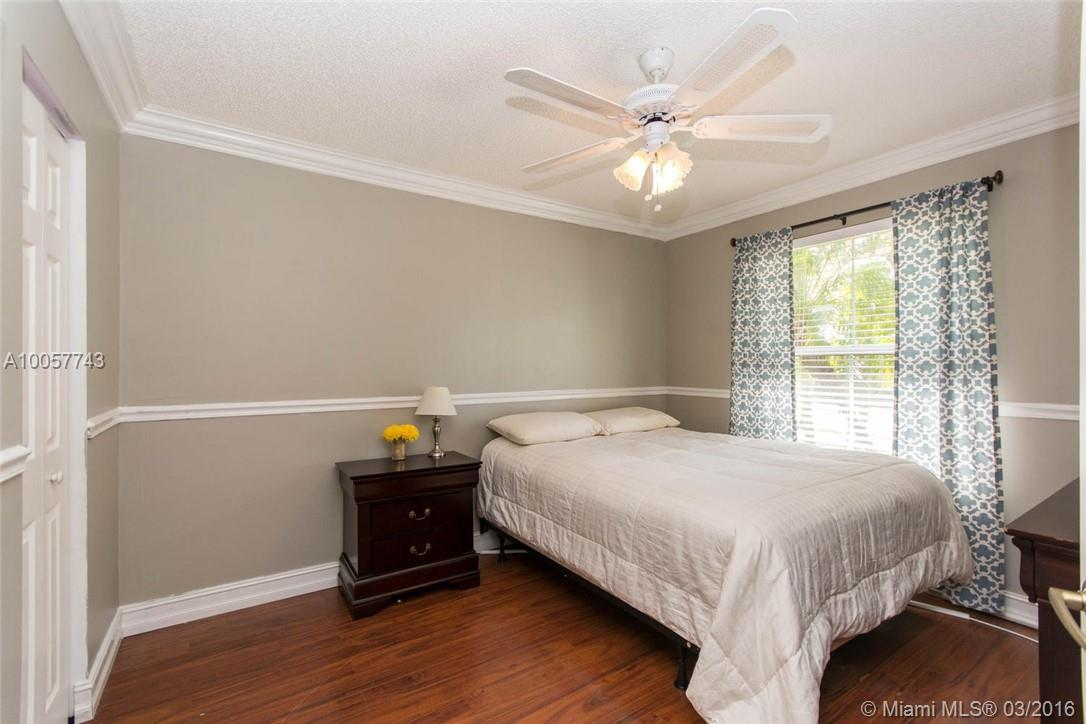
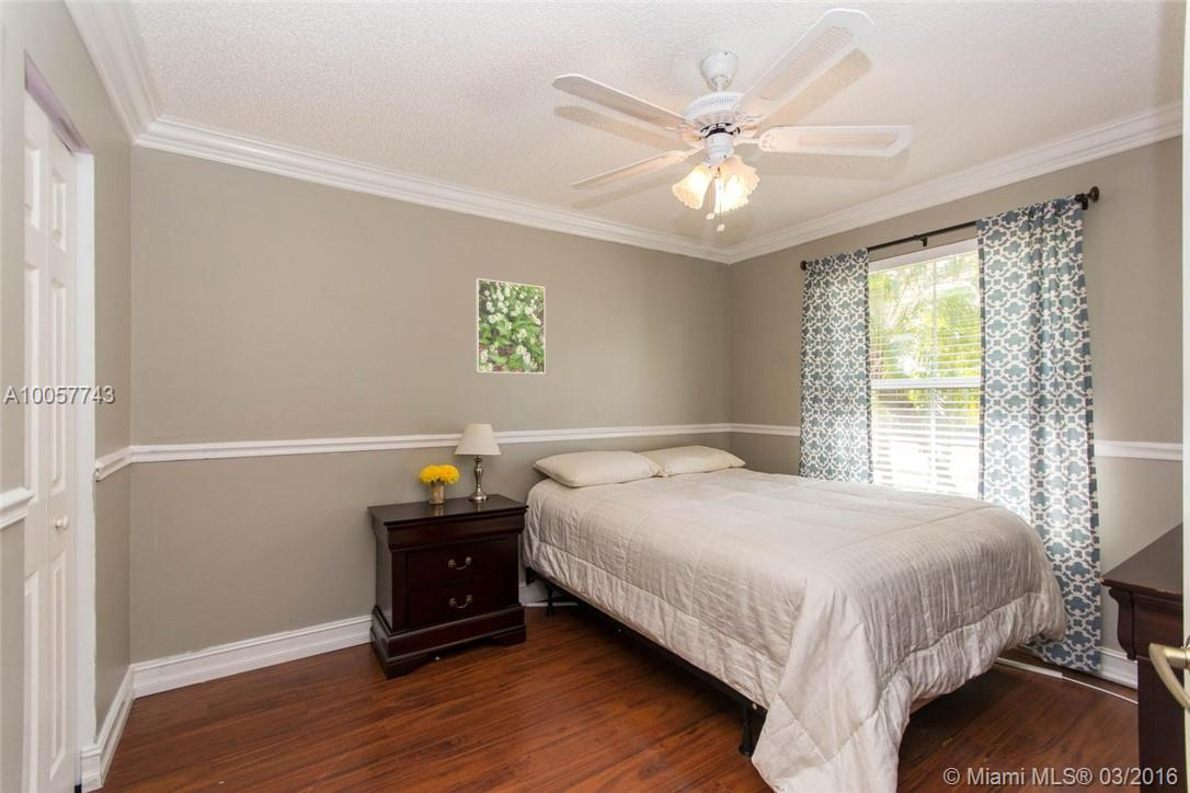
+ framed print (511, 327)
